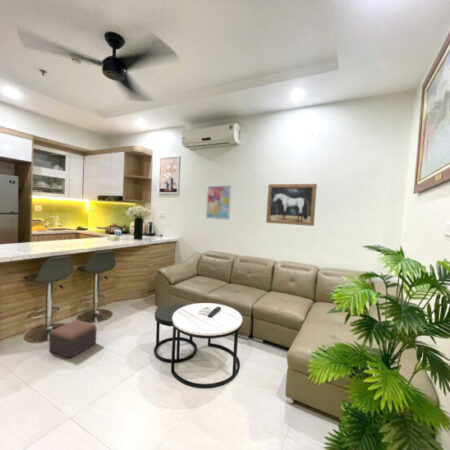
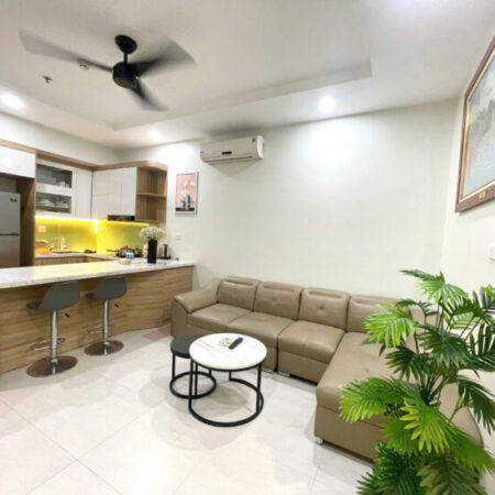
- wall art (218, 202)
- footstool (73, 336)
- wall art (290, 204)
